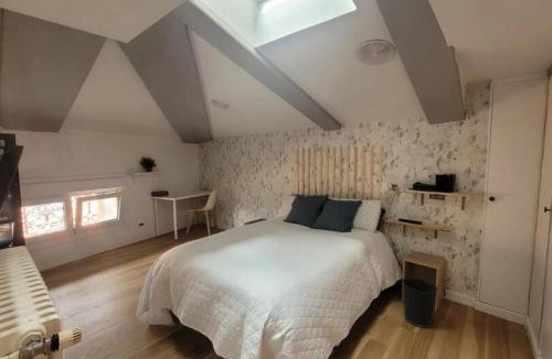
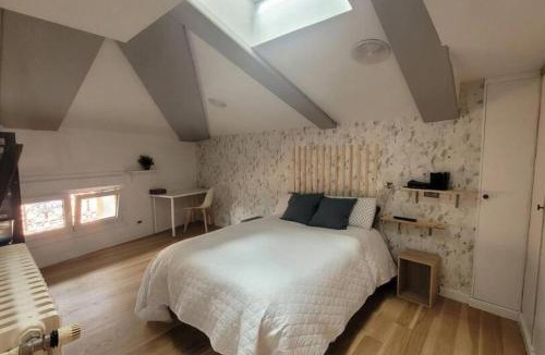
- wastebasket (418, 302)
